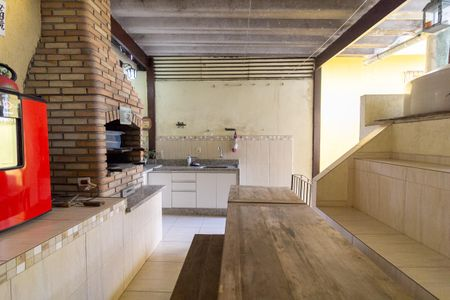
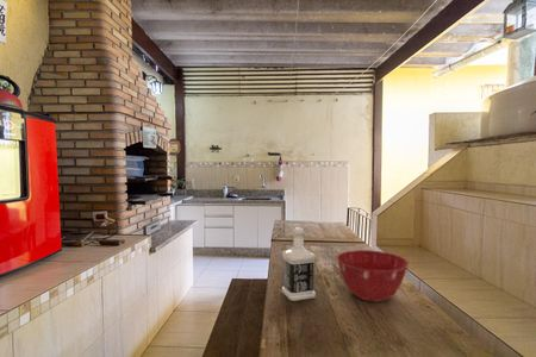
+ mixing bowl (370, 276)
+ bottle (298, 261)
